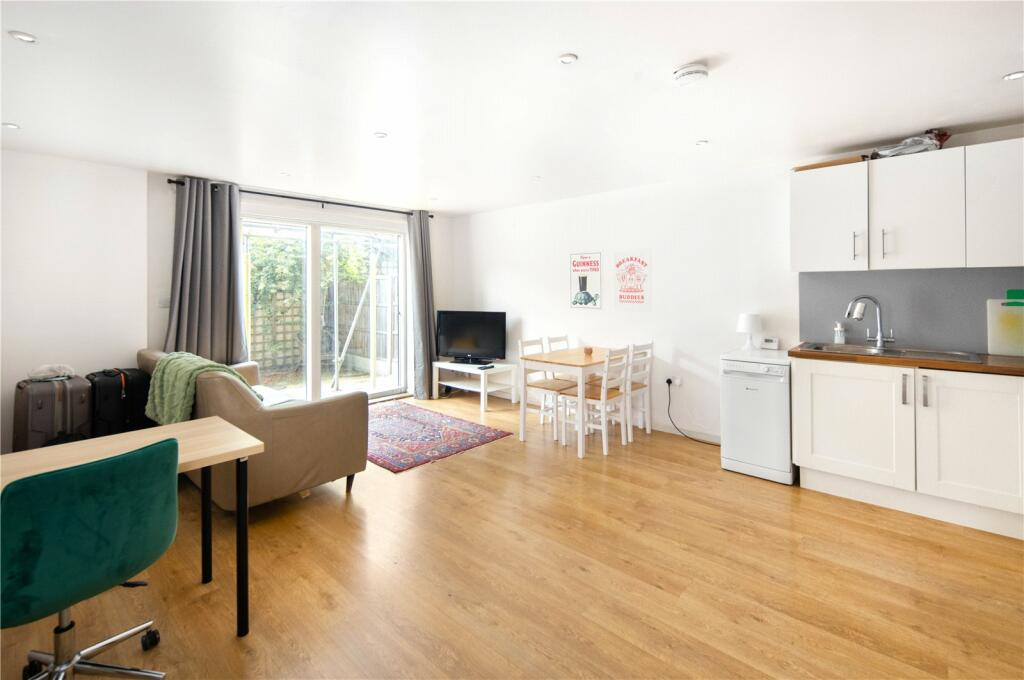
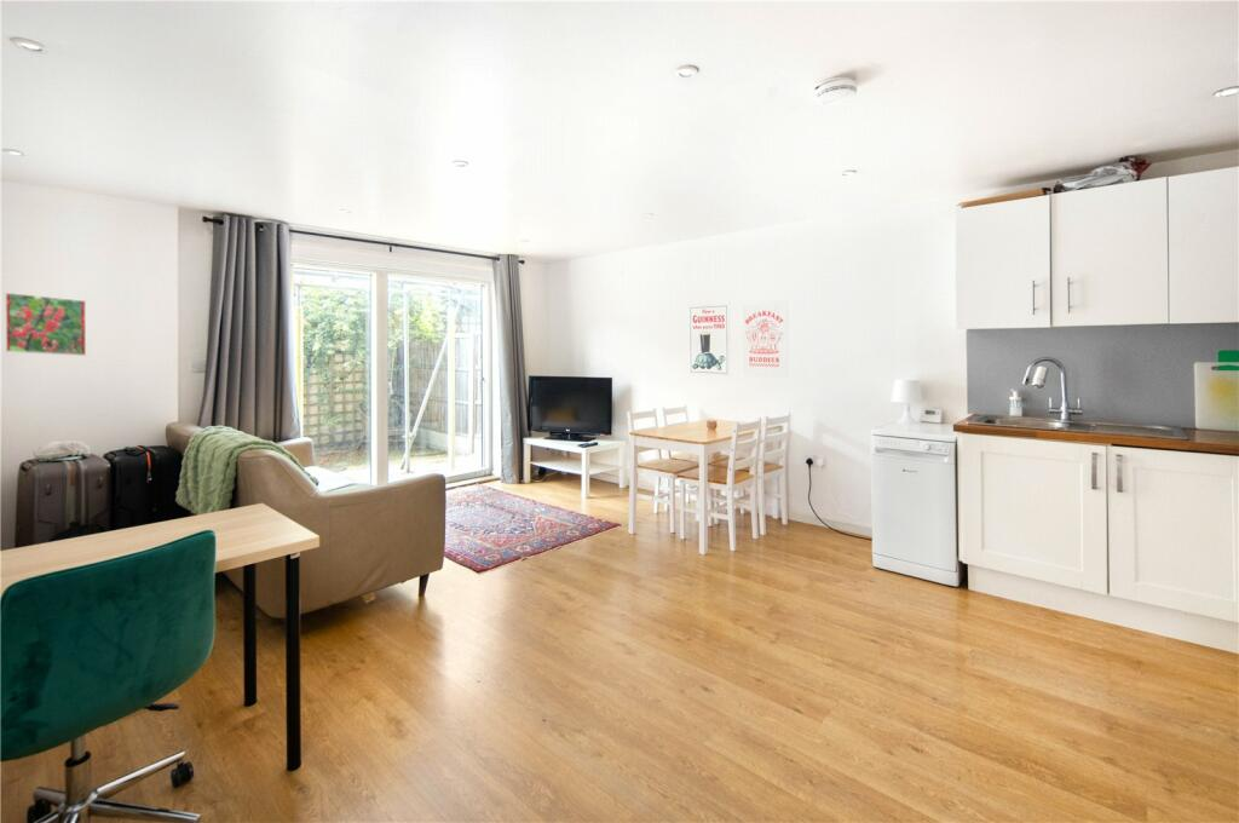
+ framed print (46, 324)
